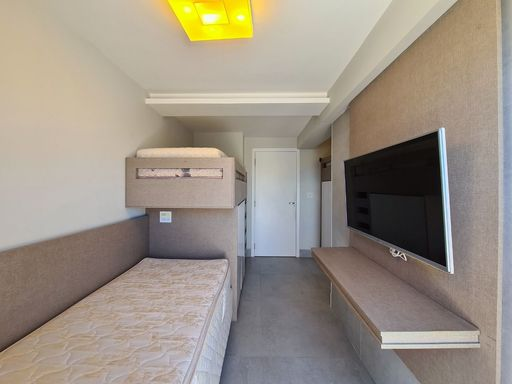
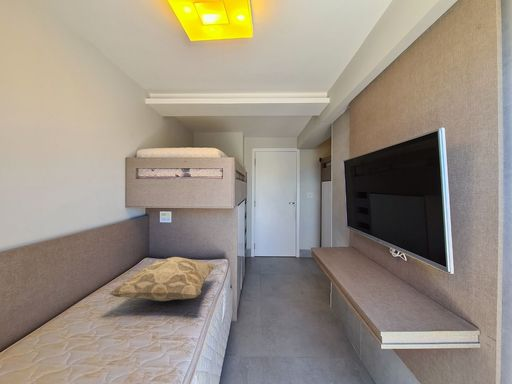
+ decorative pillow (171, 277)
